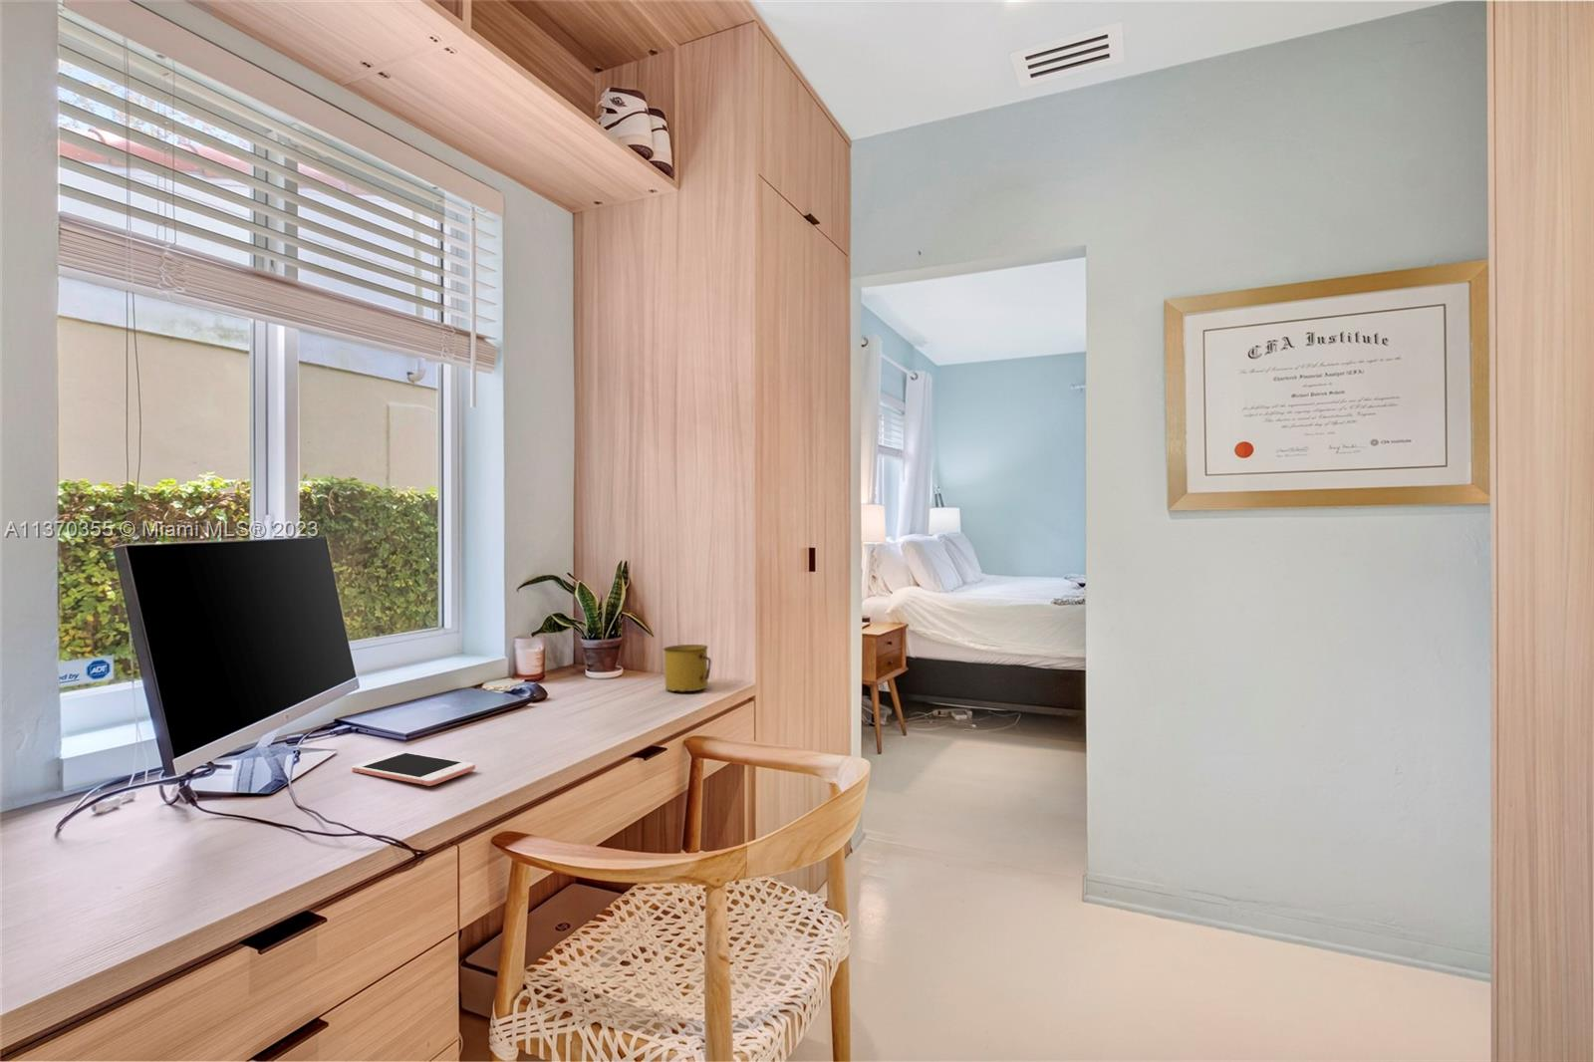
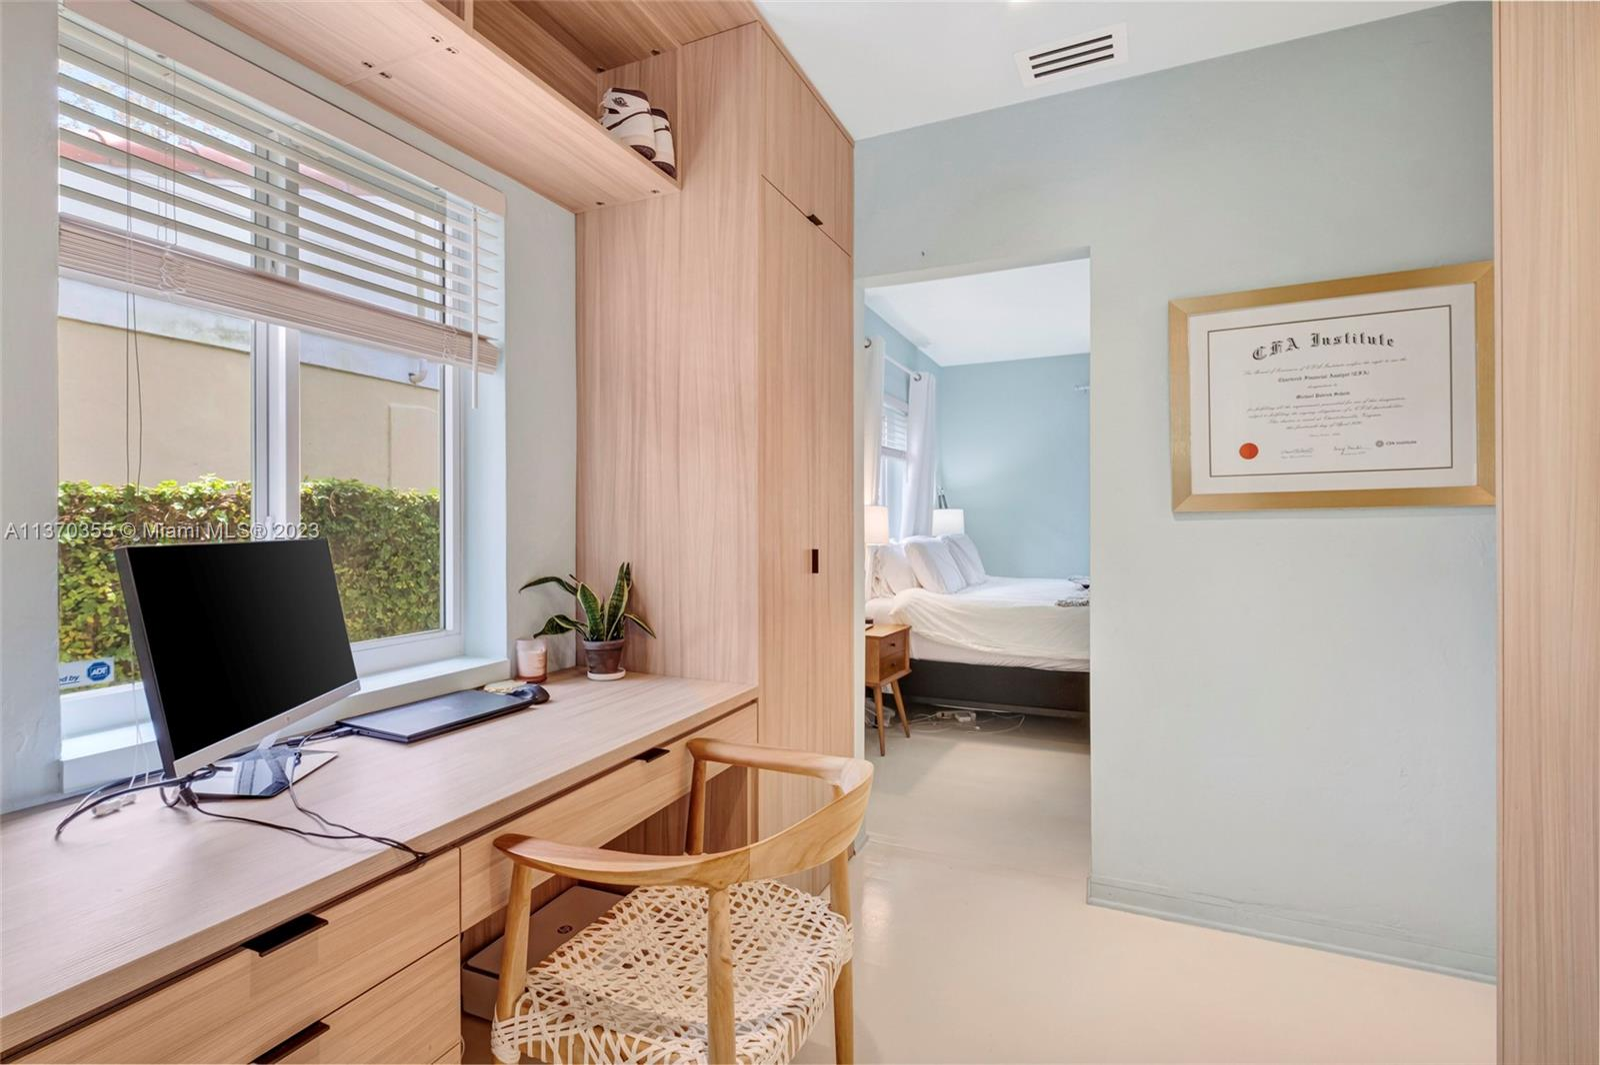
- cell phone (414, 767)
- mug (690, 667)
